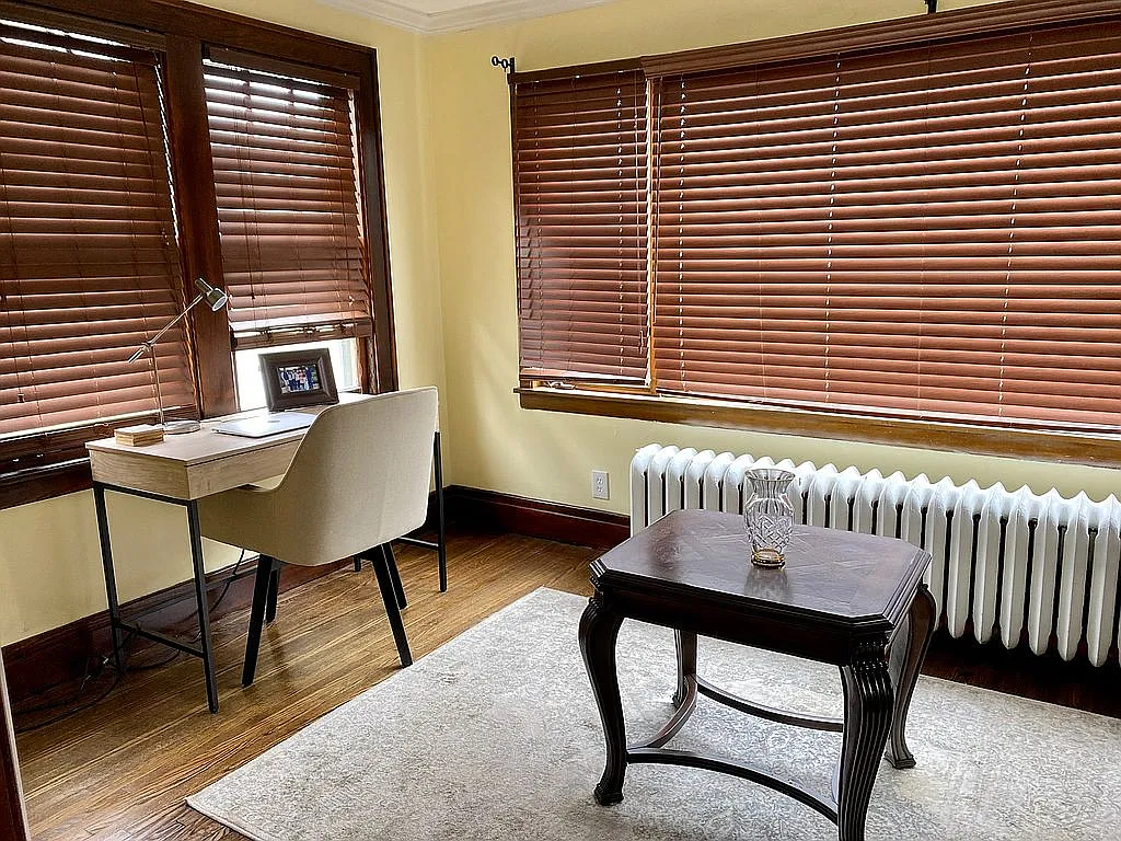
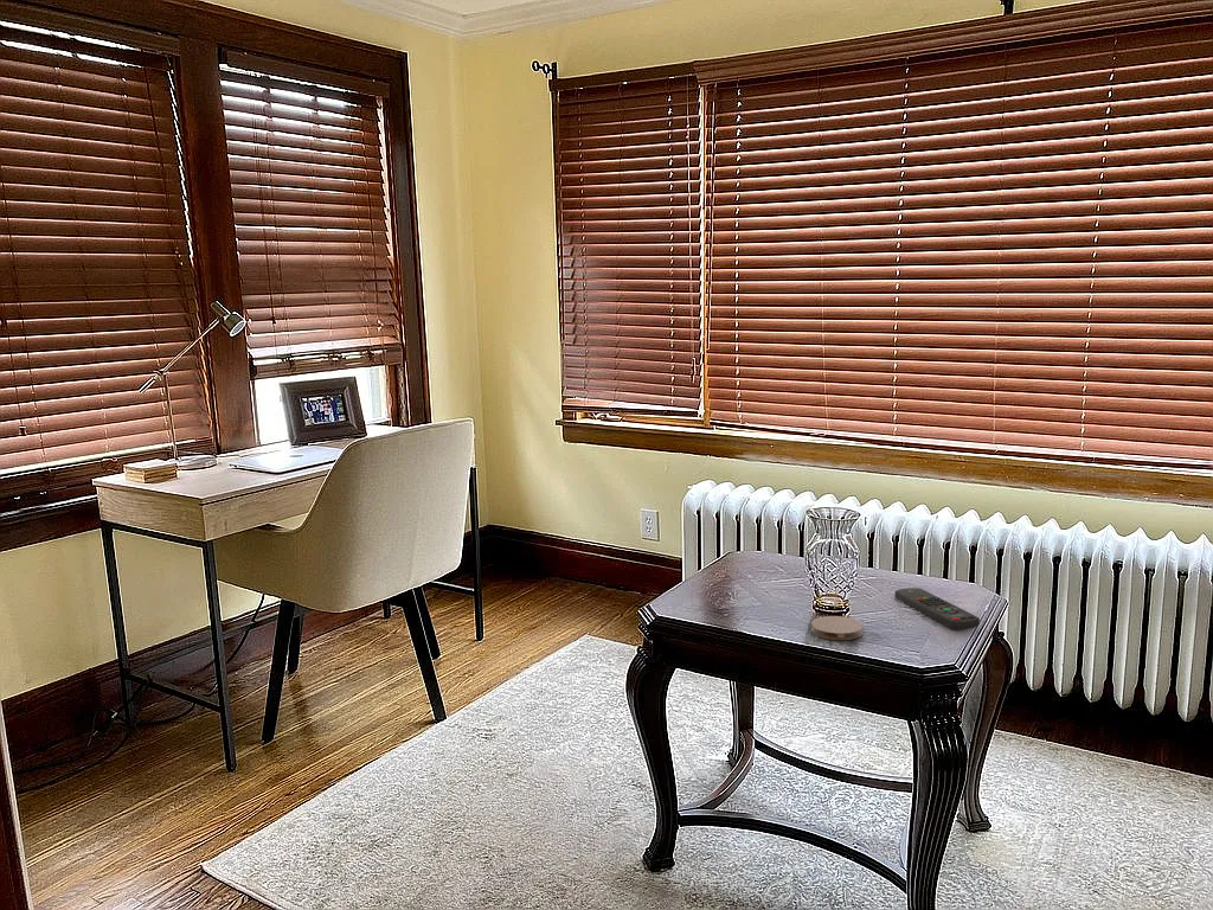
+ remote control (935, 607)
+ coaster (836, 627)
